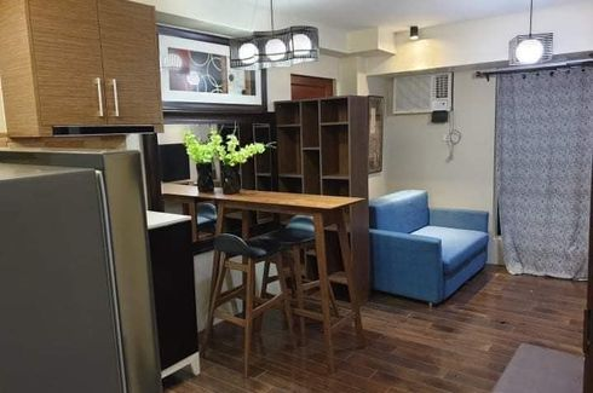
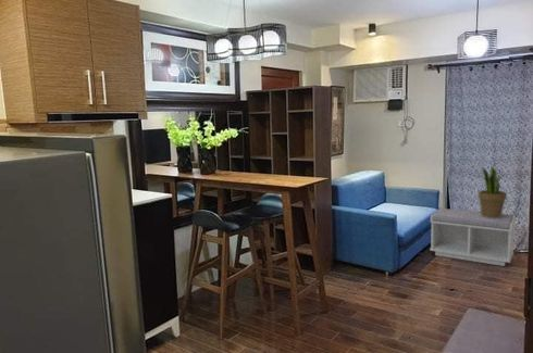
+ bench (471, 235)
+ potted plant (489, 191)
